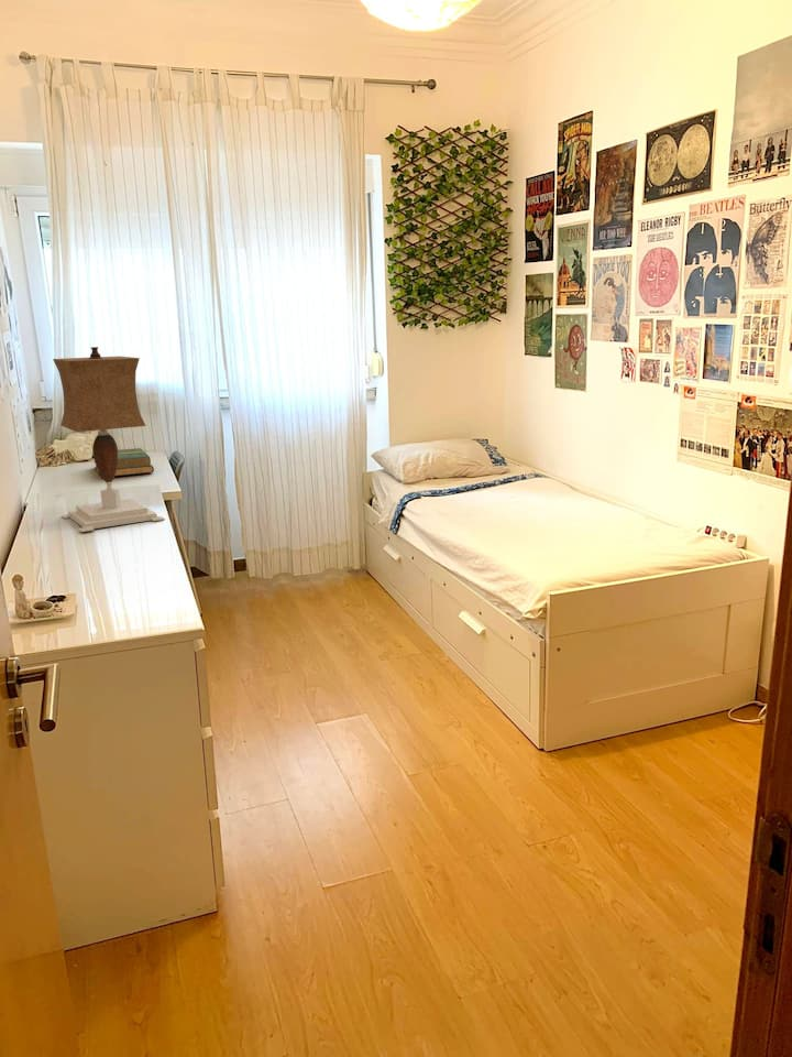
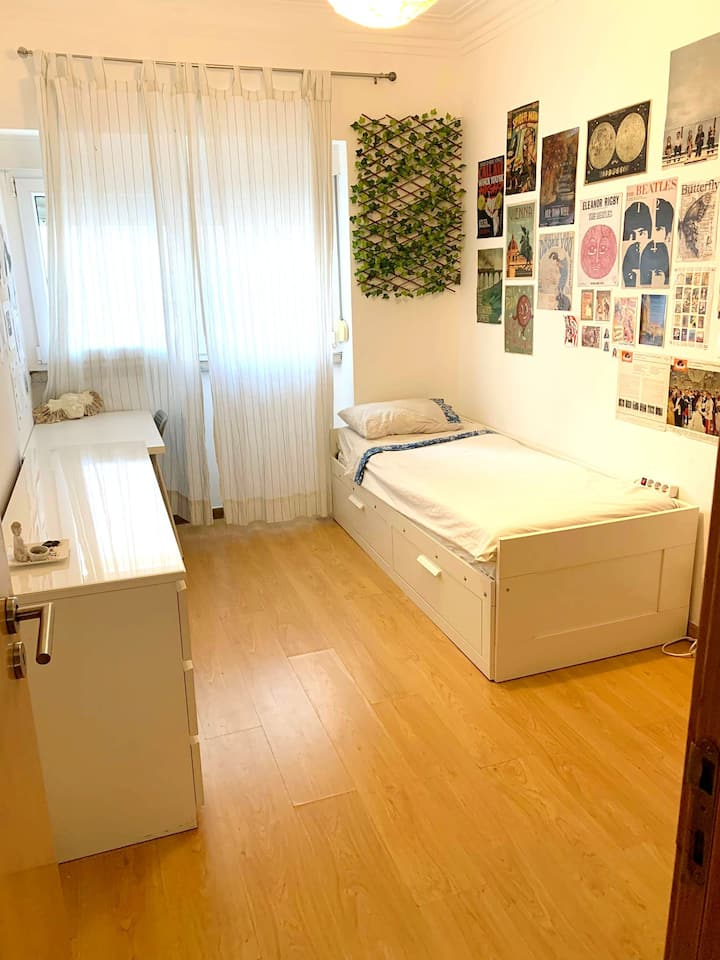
- table lamp (103, 434)
- hardback book (122, 461)
